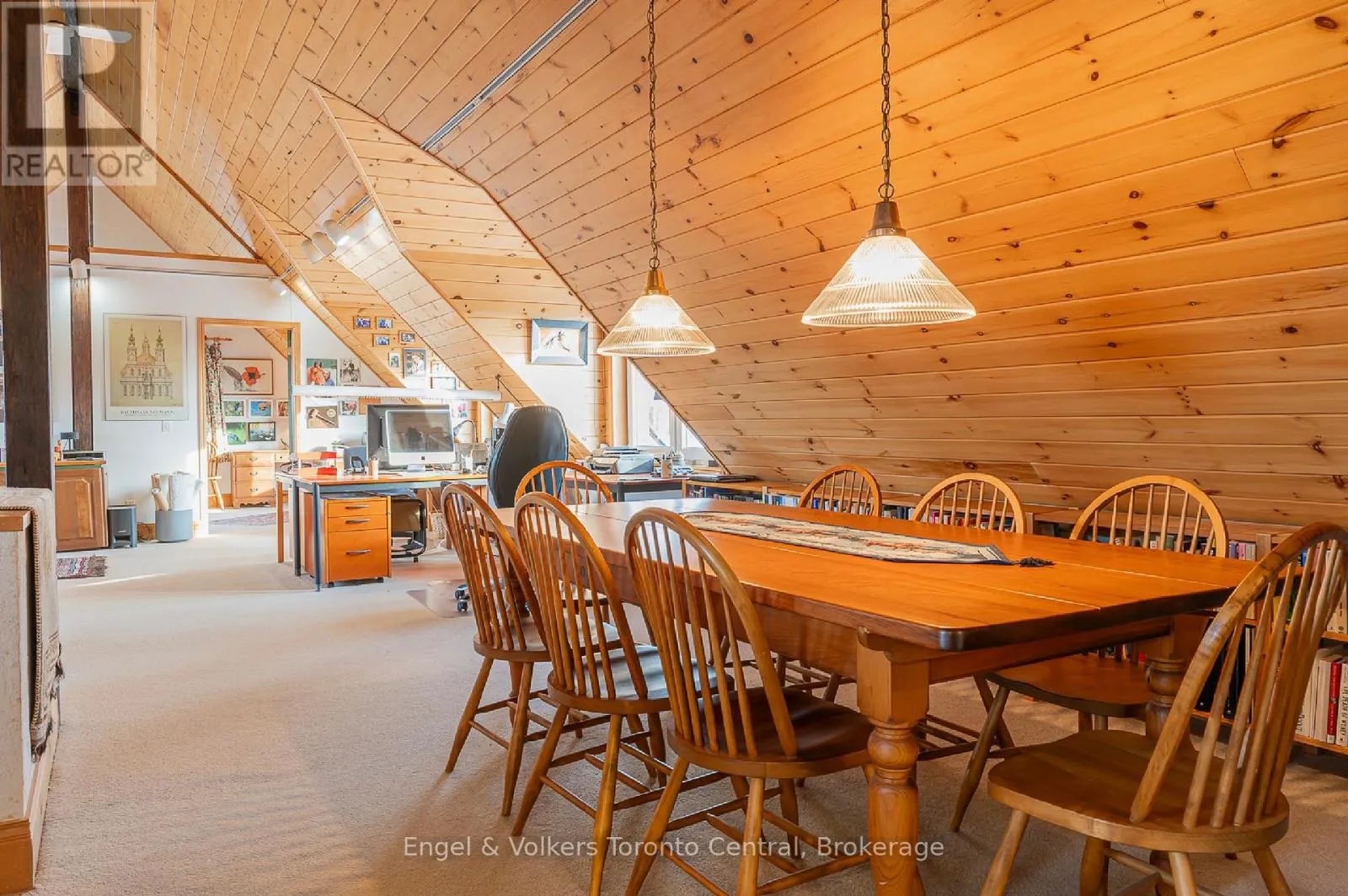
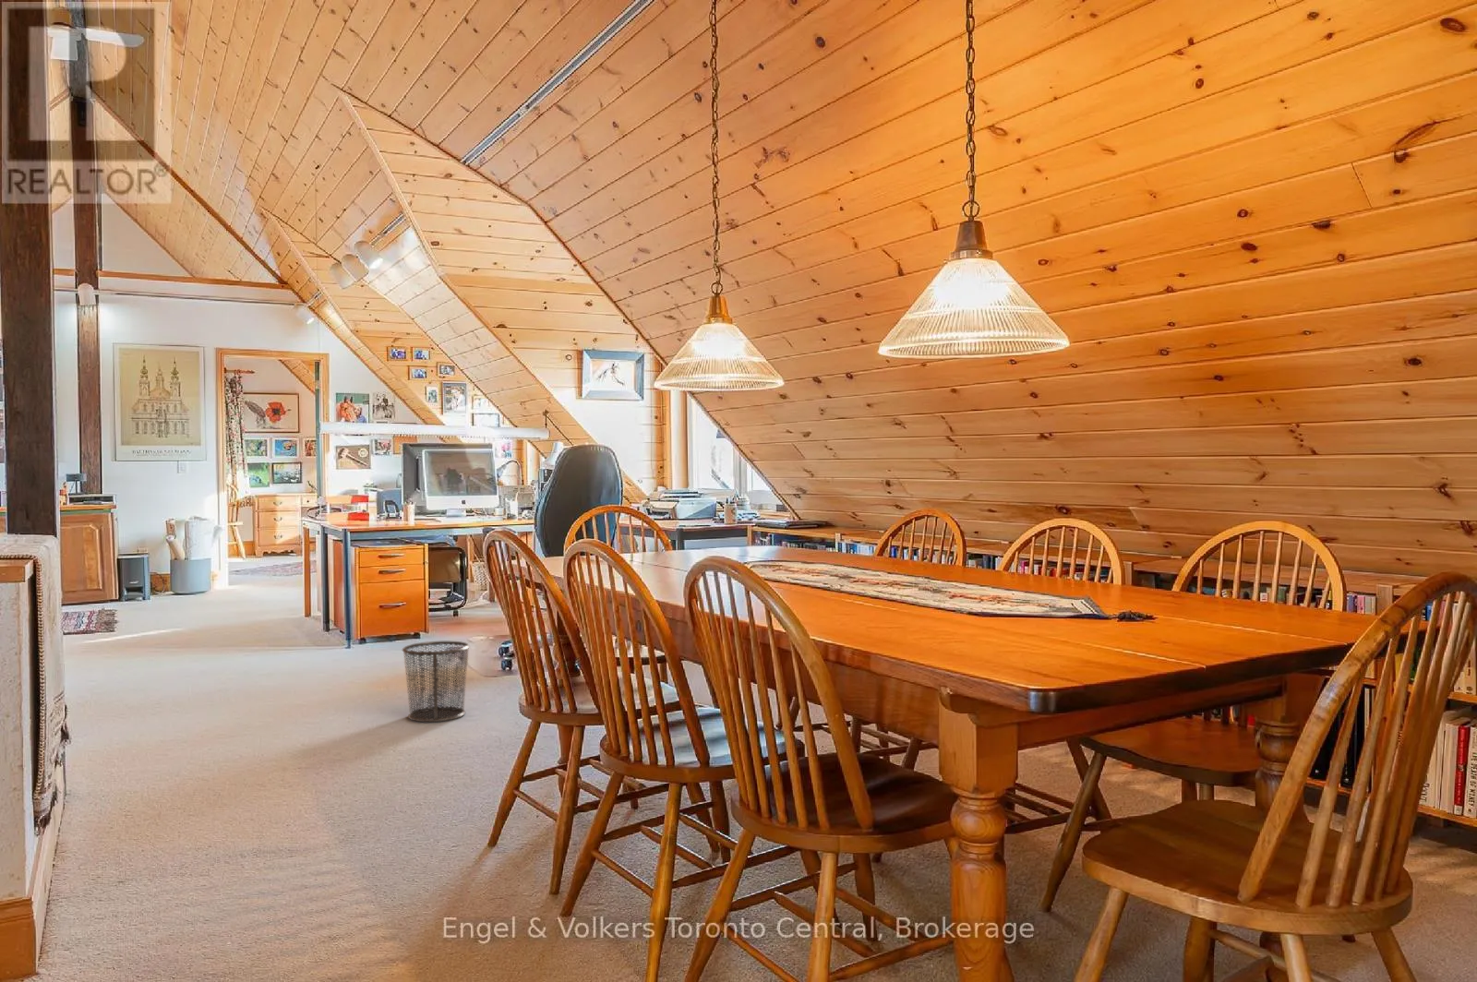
+ waste bin (437, 681)
